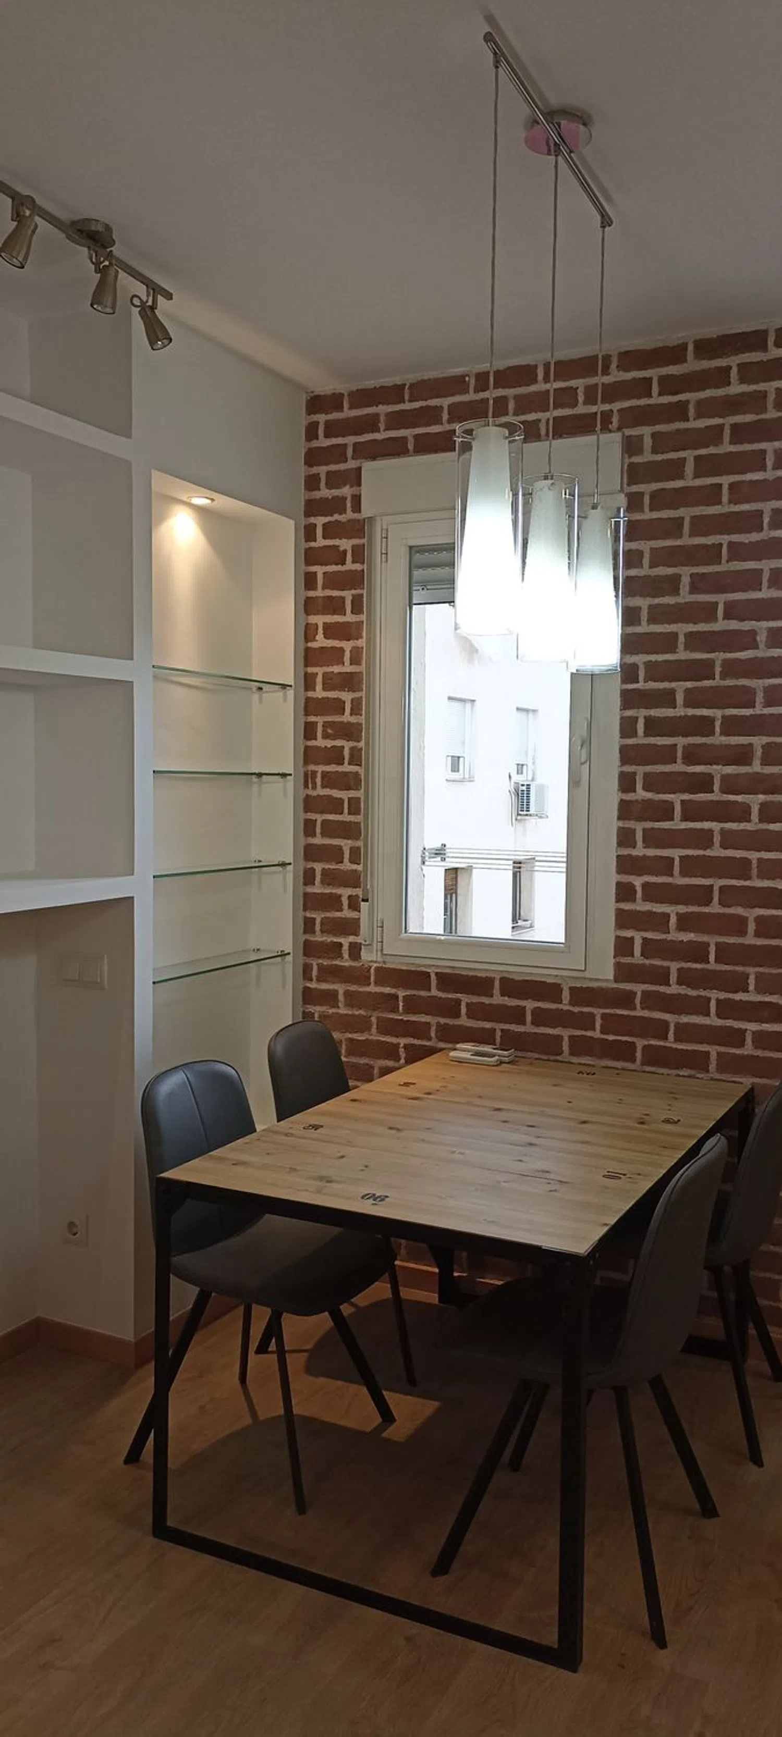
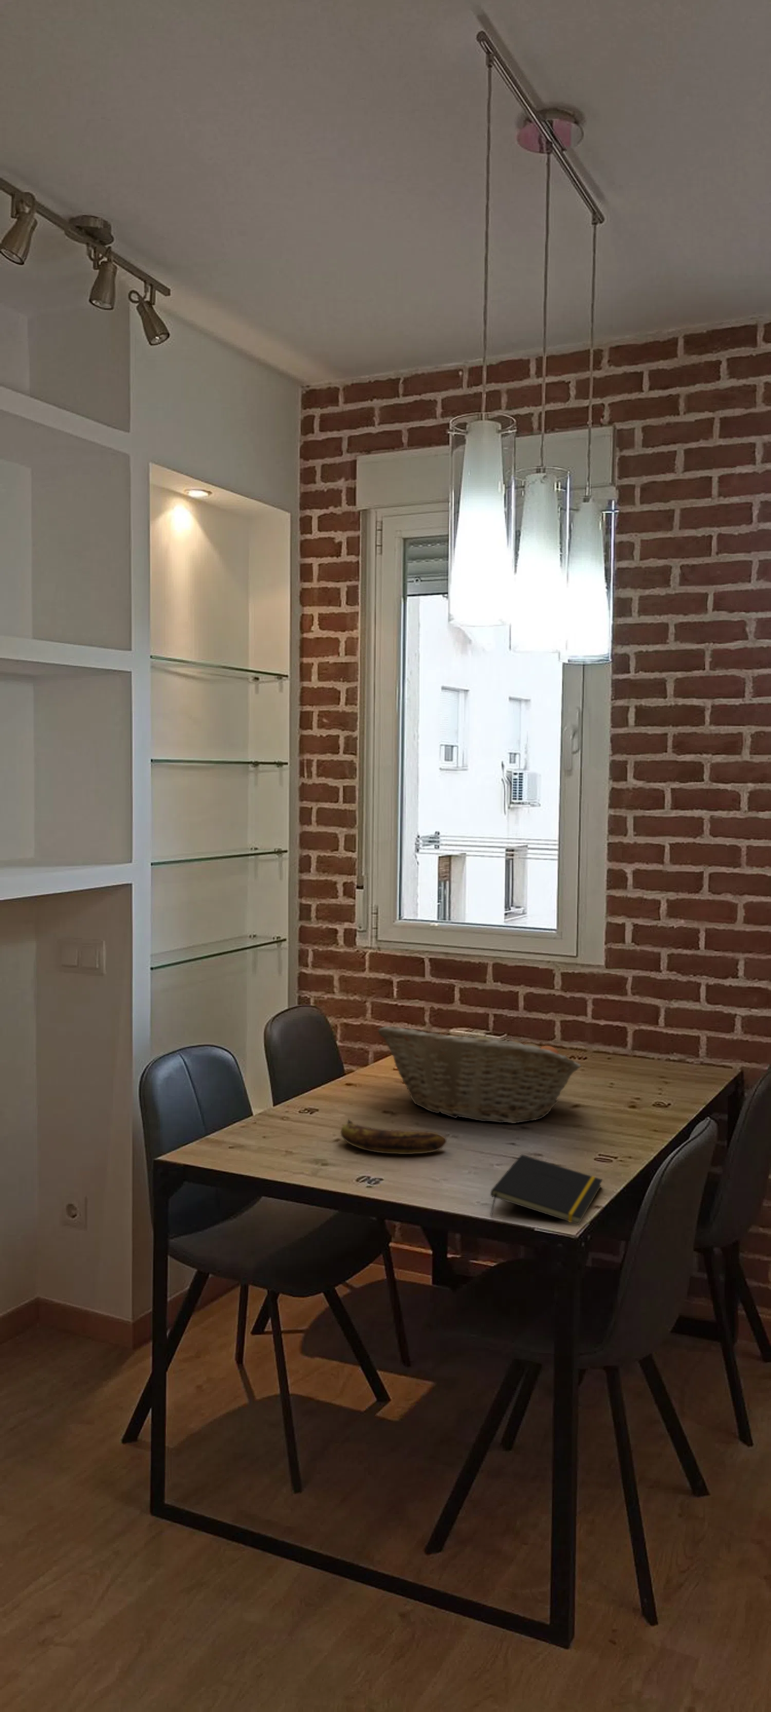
+ fruit basket (476, 1065)
+ banana (388, 1134)
+ notepad (548, 1188)
